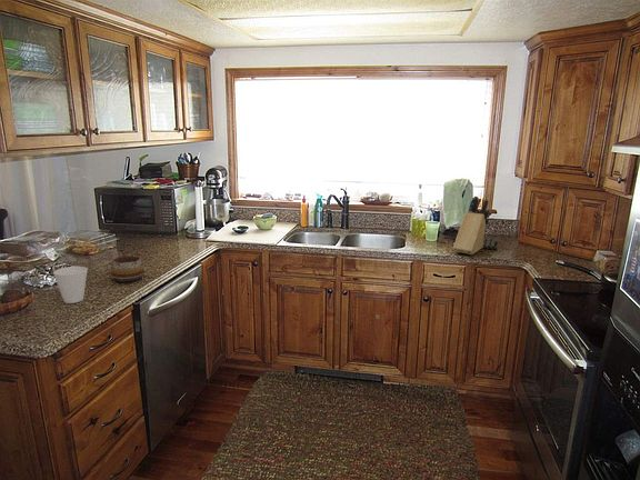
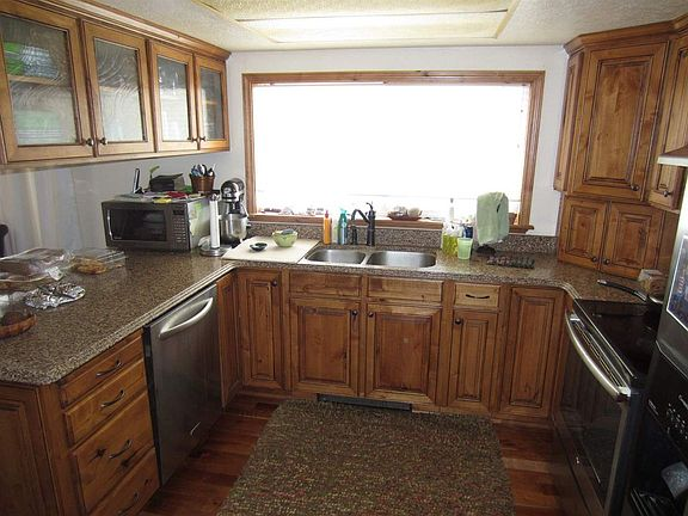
- decorative bowl (127, 269)
- cup (72, 284)
- knife block (472, 223)
